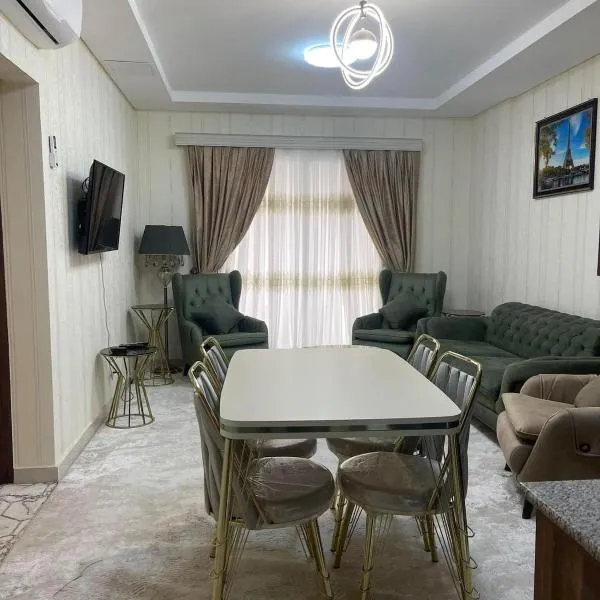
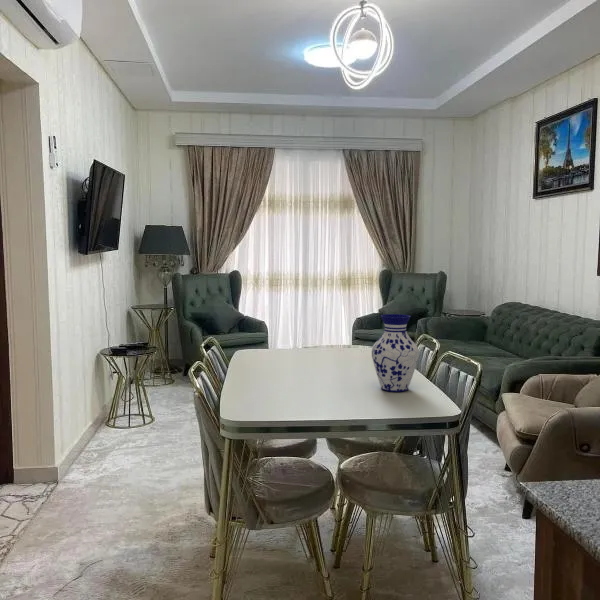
+ vase (395, 352)
